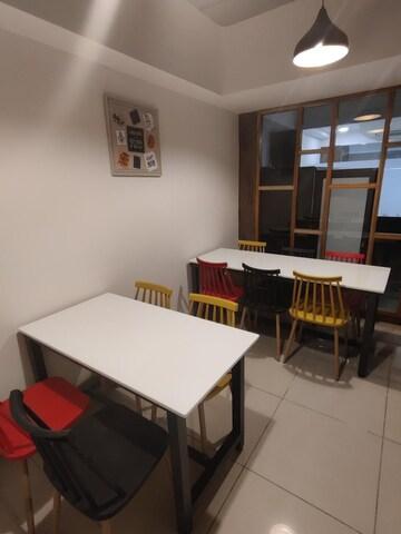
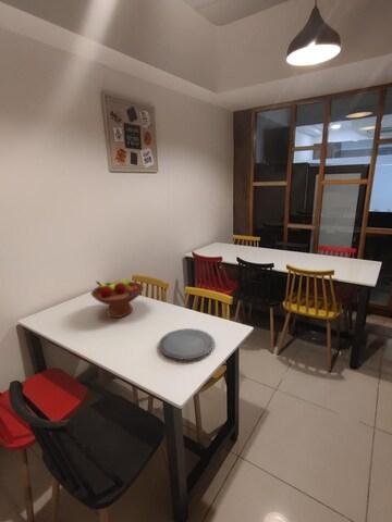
+ plate (186, 343)
+ fruit bowl (119, 296)
